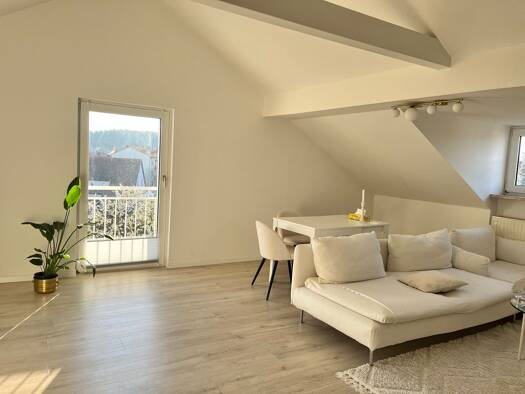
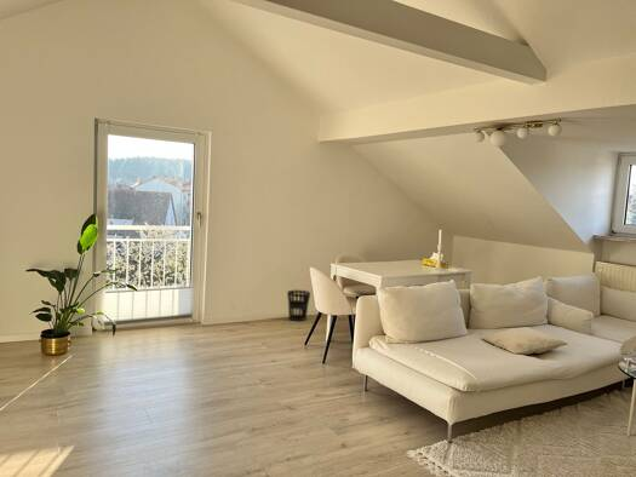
+ wastebasket (298, 305)
